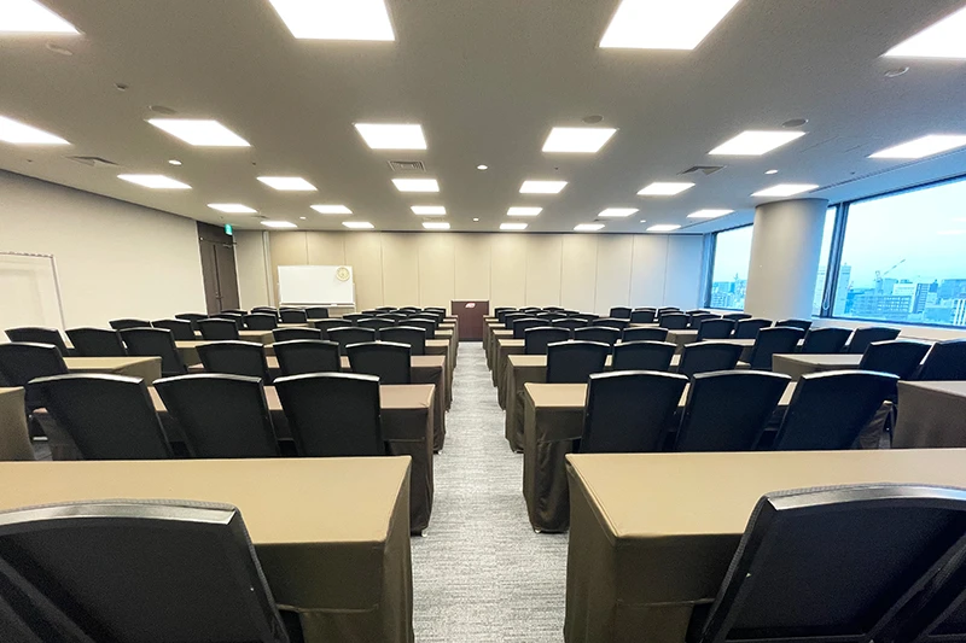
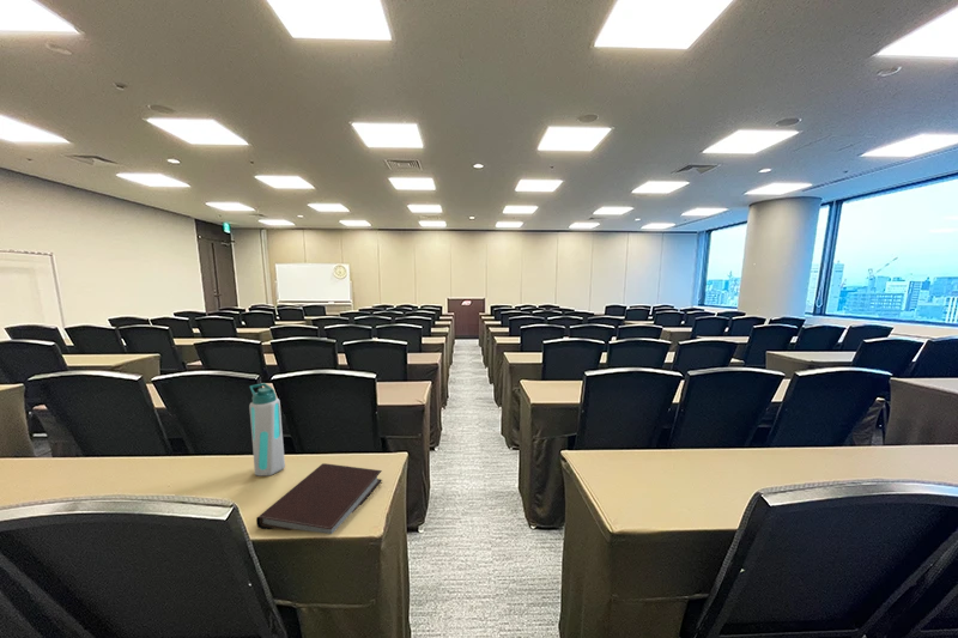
+ notebook (326, 496)
+ water bottle (265, 429)
